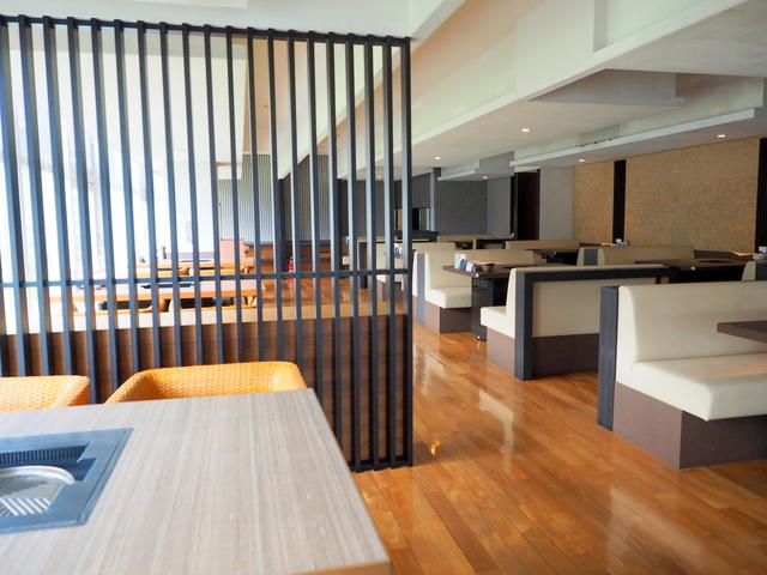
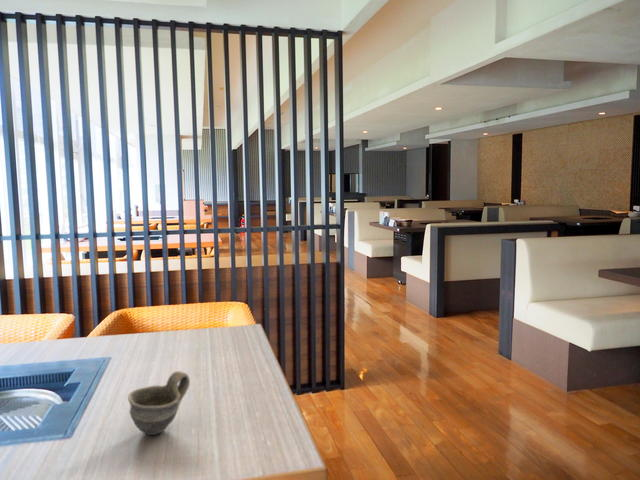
+ cup (160, 404)
